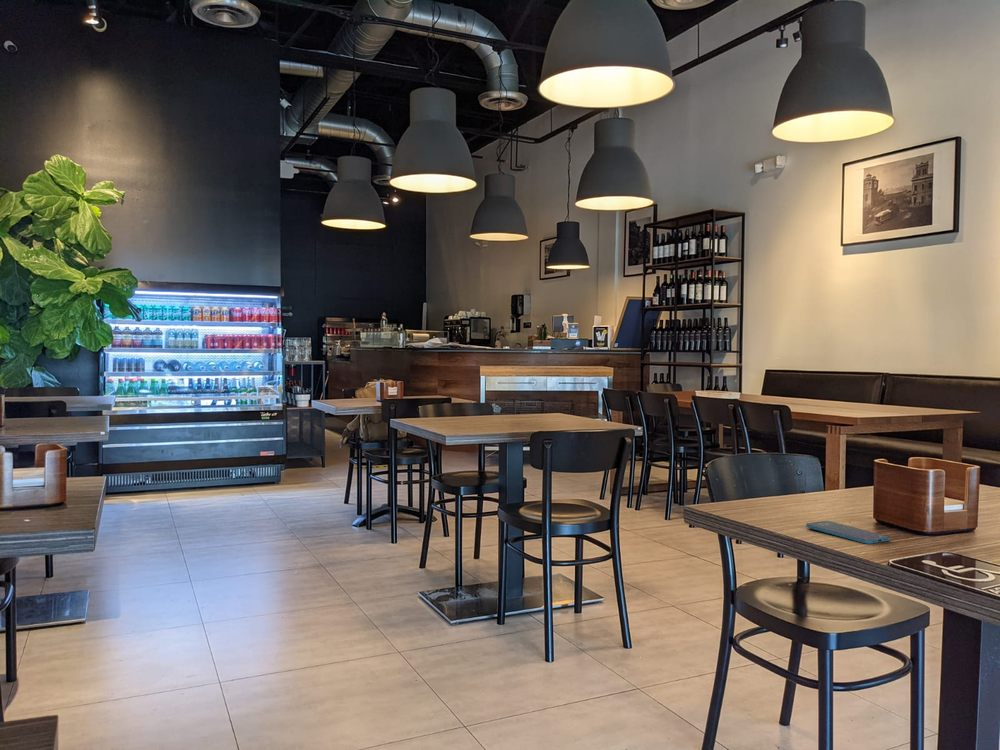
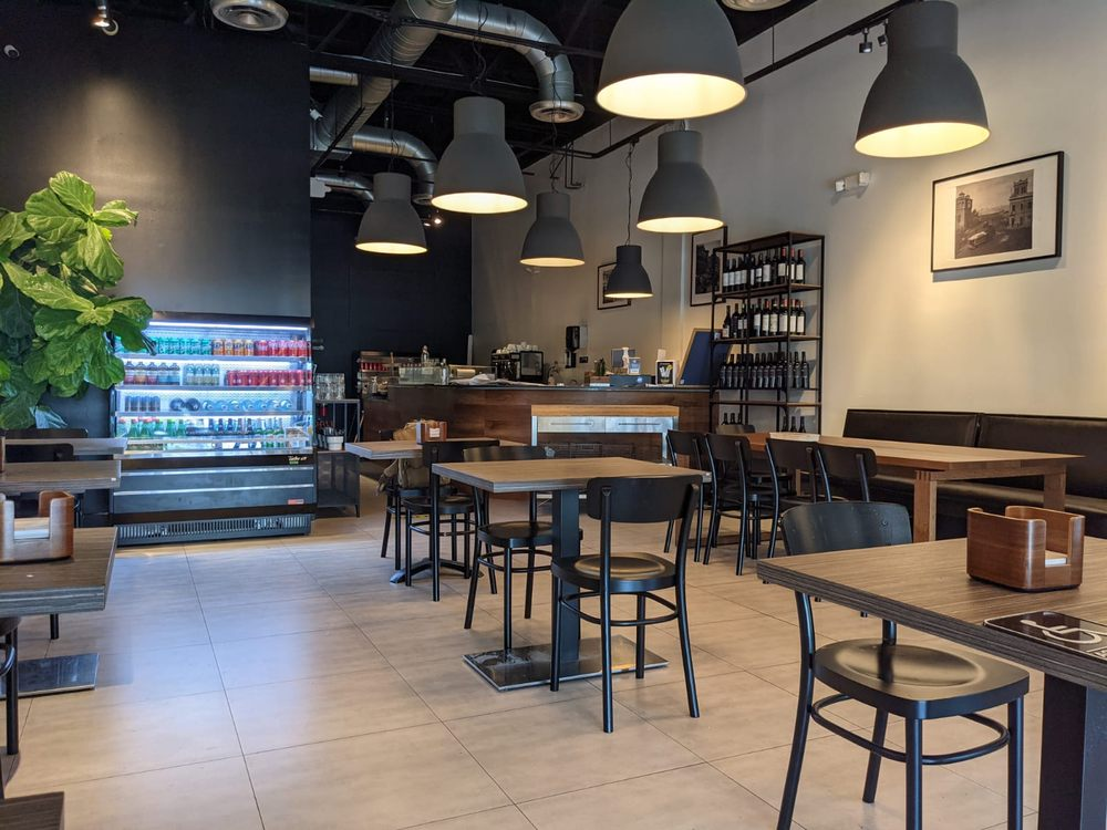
- smartphone (846, 531)
